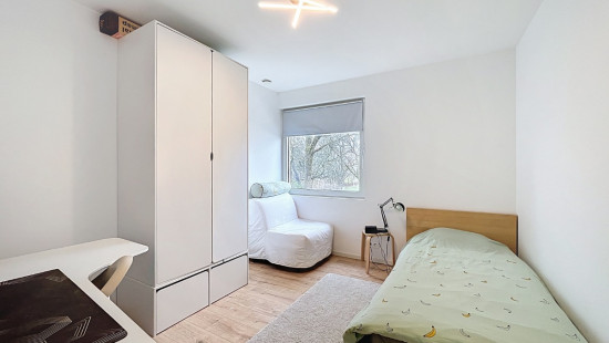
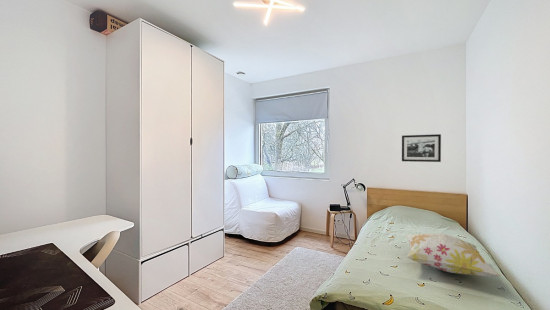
+ decorative pillow (443, 251)
+ picture frame (420, 148)
